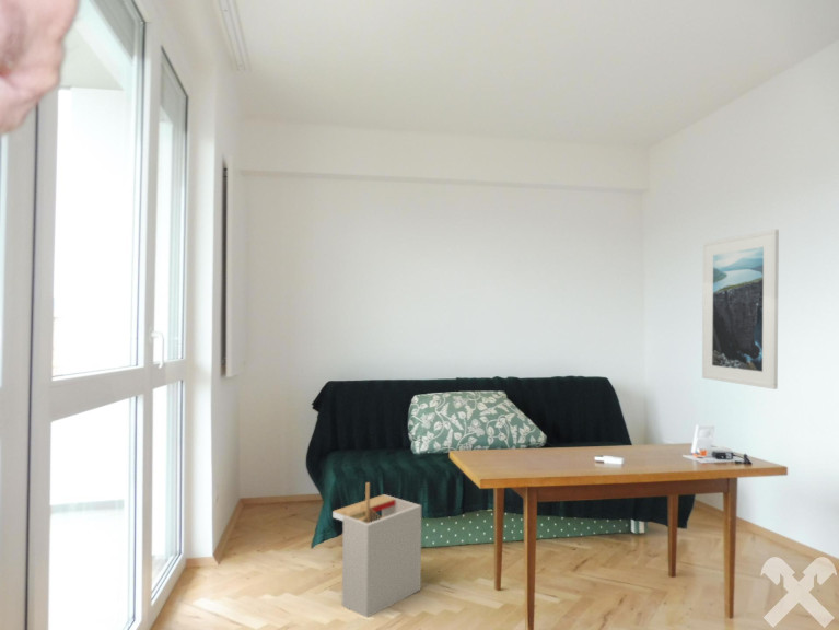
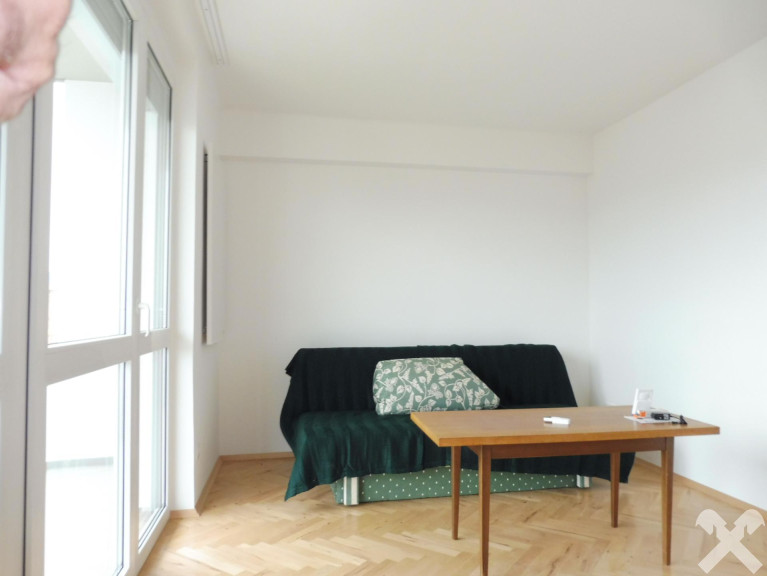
- storage bin (377, 537)
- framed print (736, 310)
